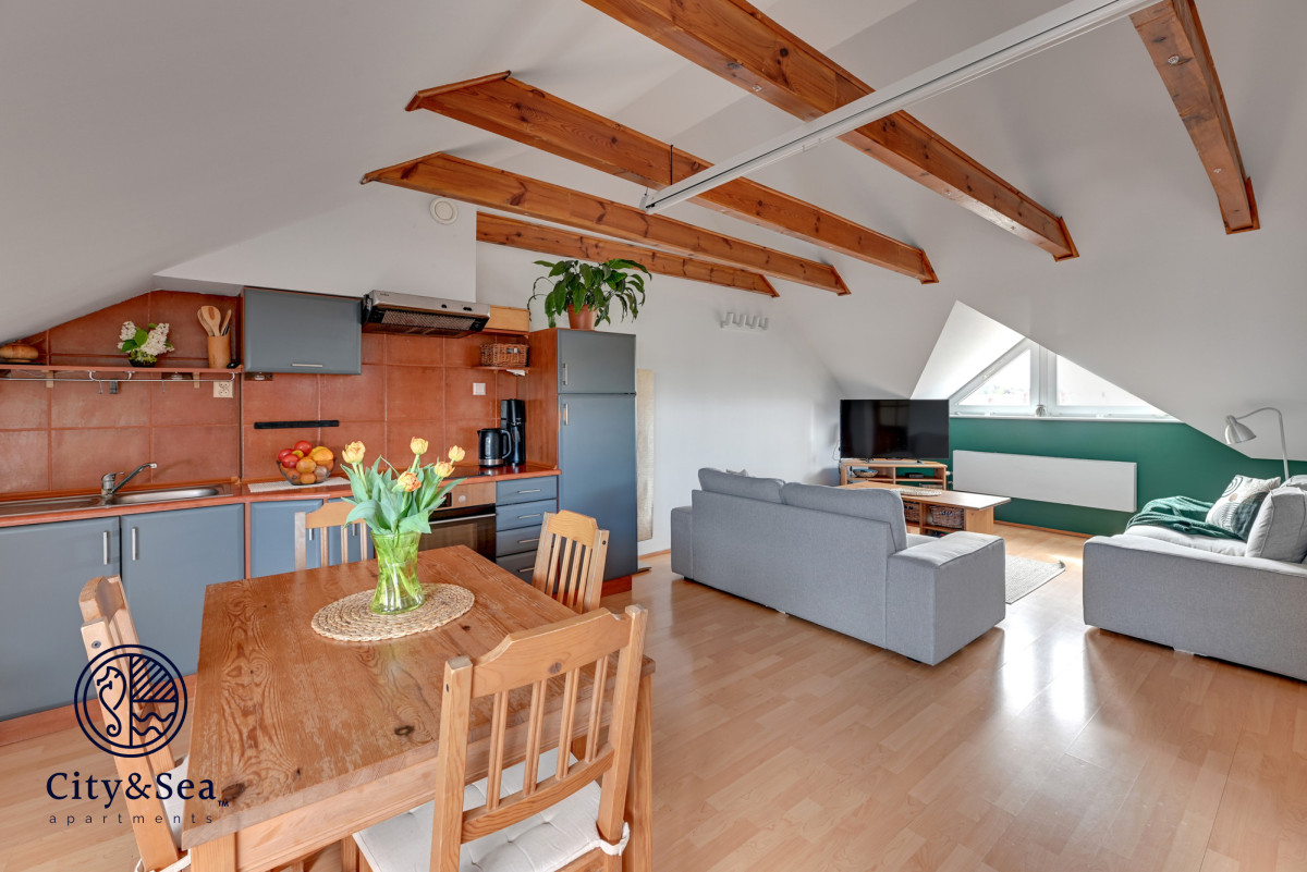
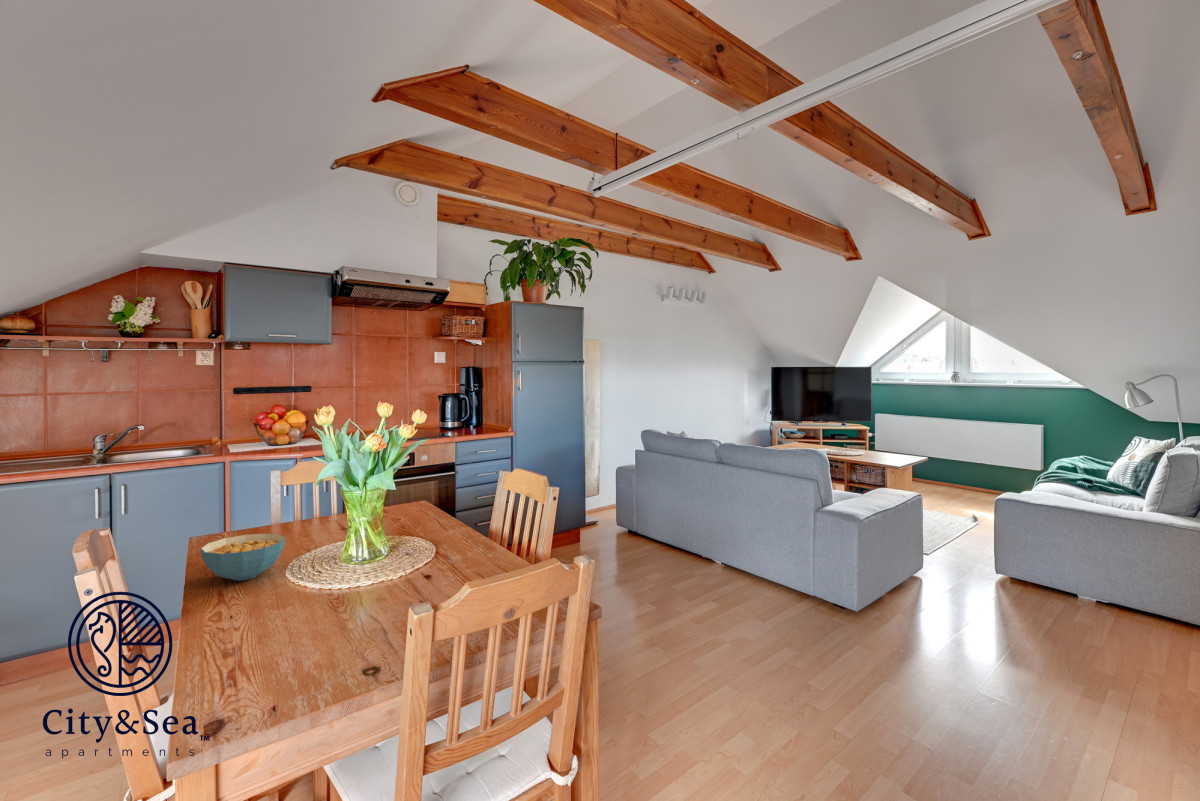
+ cereal bowl (244, 559)
